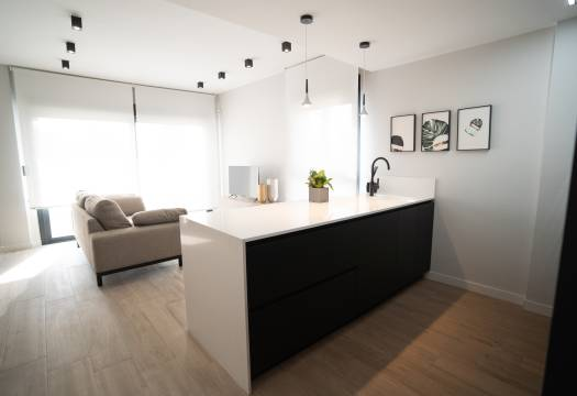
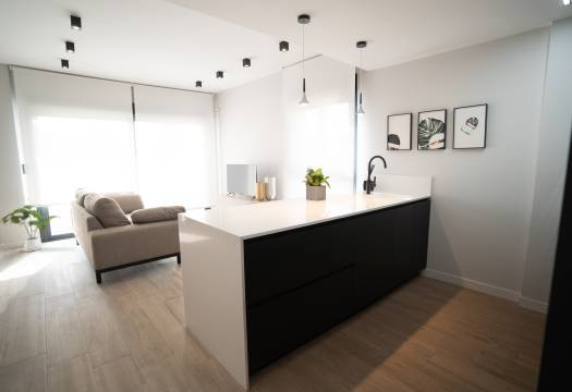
+ house plant (31, 228)
